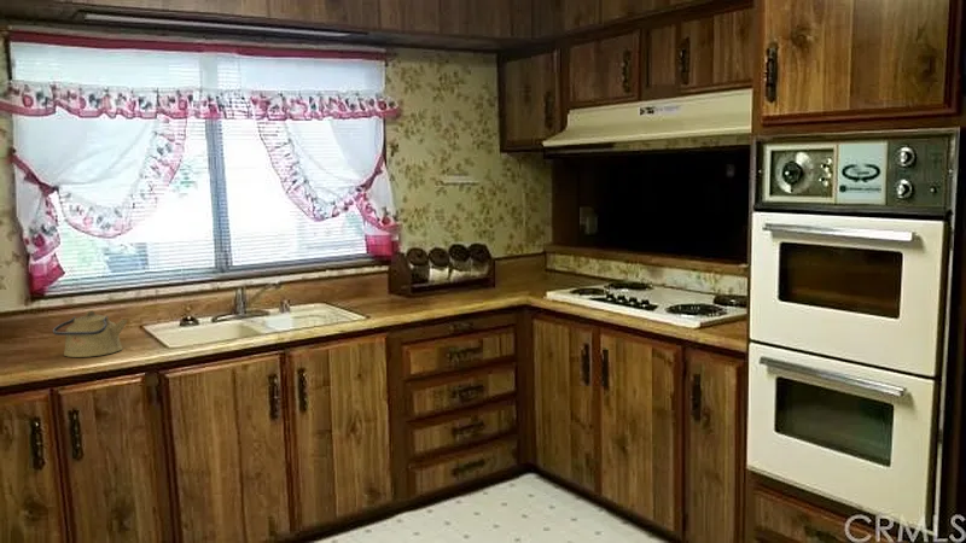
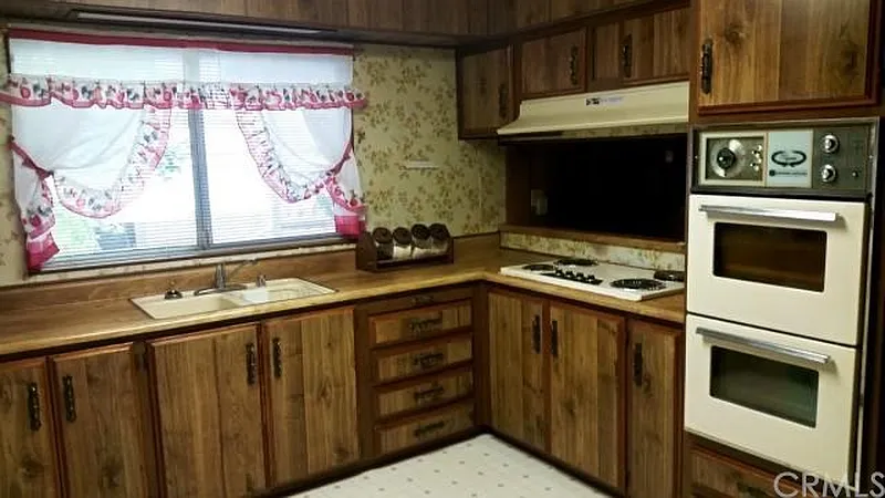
- kettle (97, 331)
